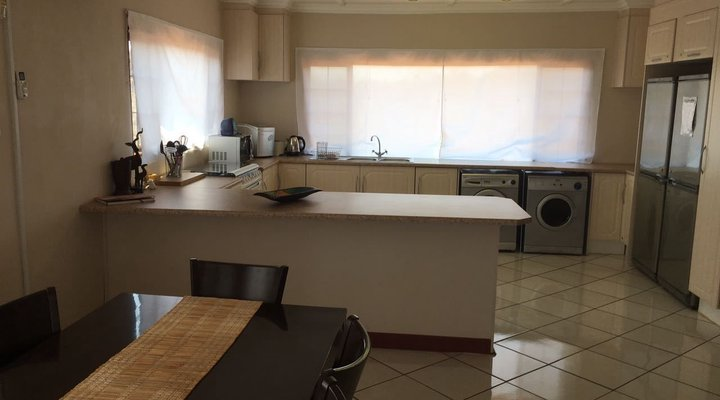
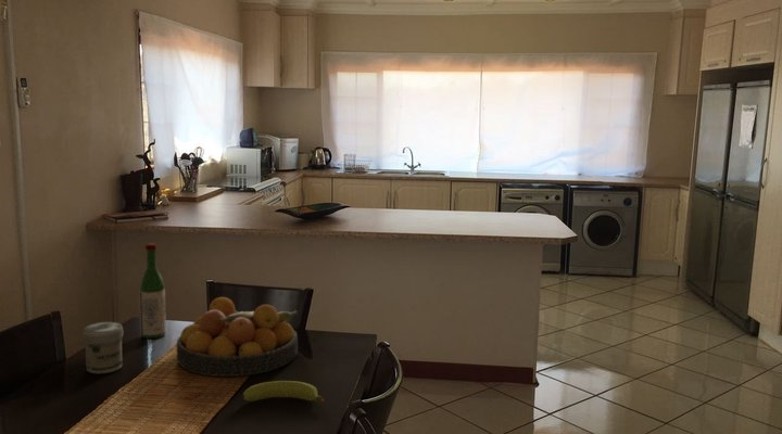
+ fruit bowl (238, 329)
+ jar (103, 347)
+ wine bottle (152, 290)
+ fruit (282, 394)
